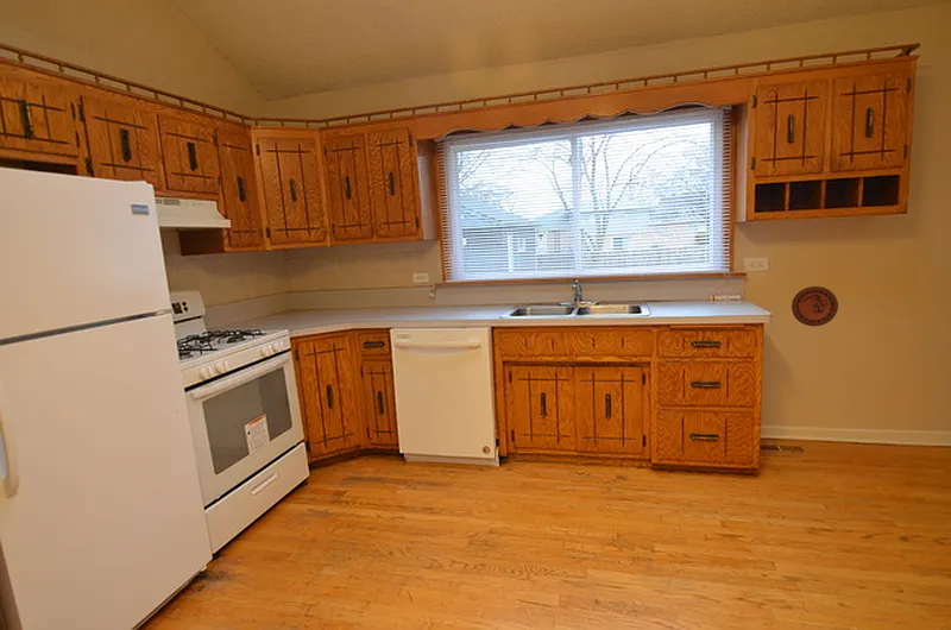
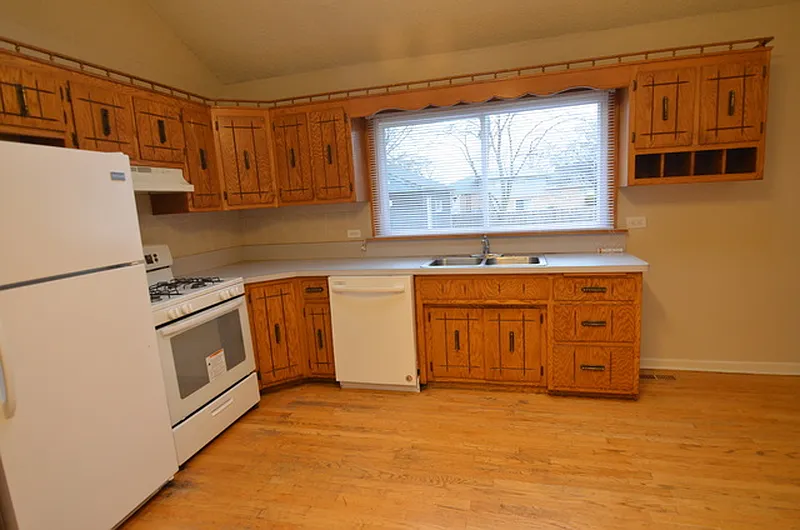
- decorative plate (814, 305)
